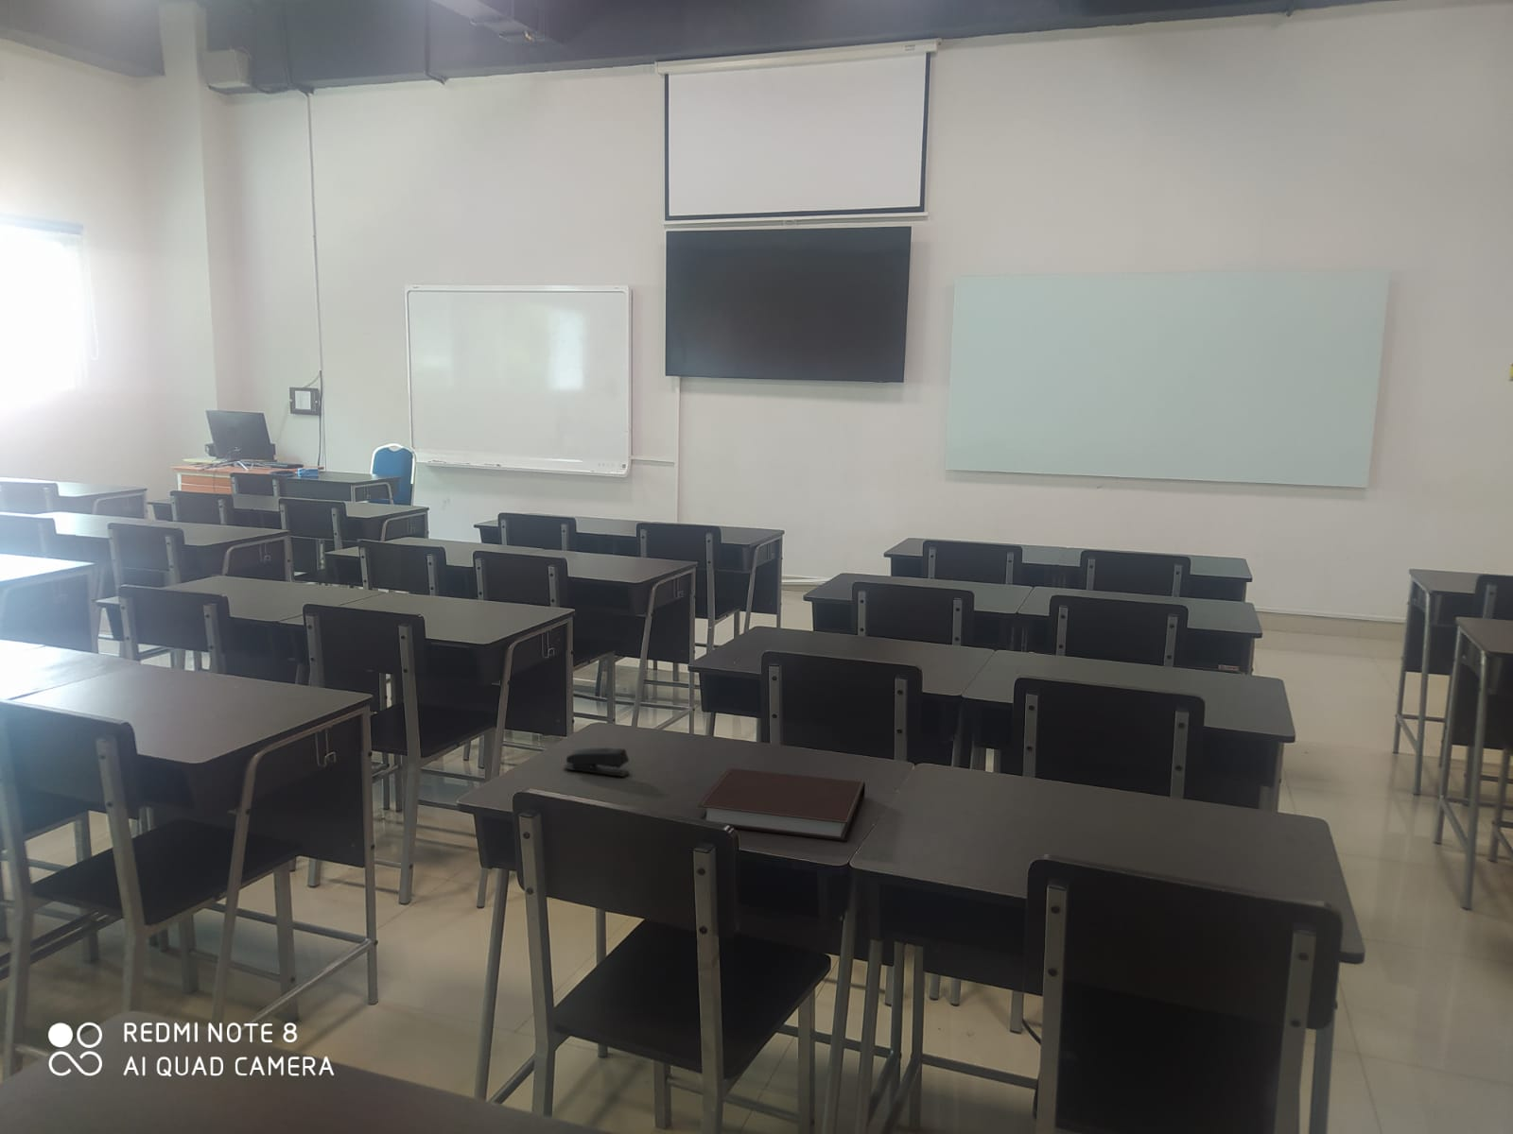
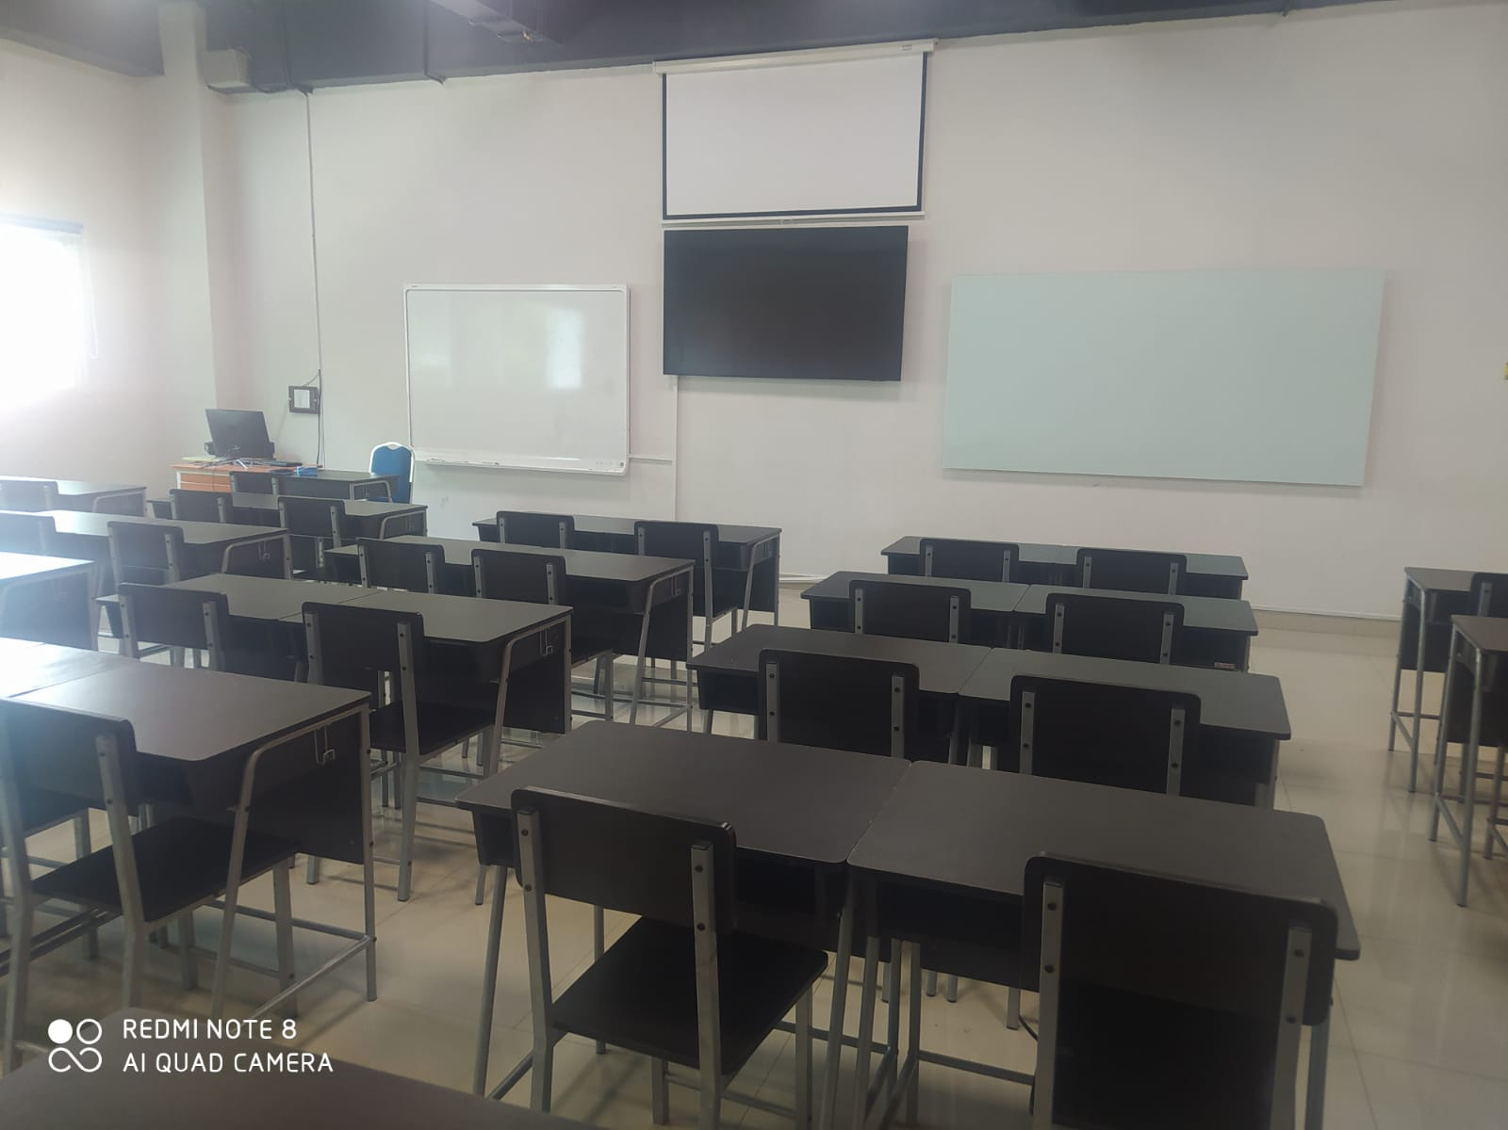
- notebook (784, 800)
- stapler (596, 758)
